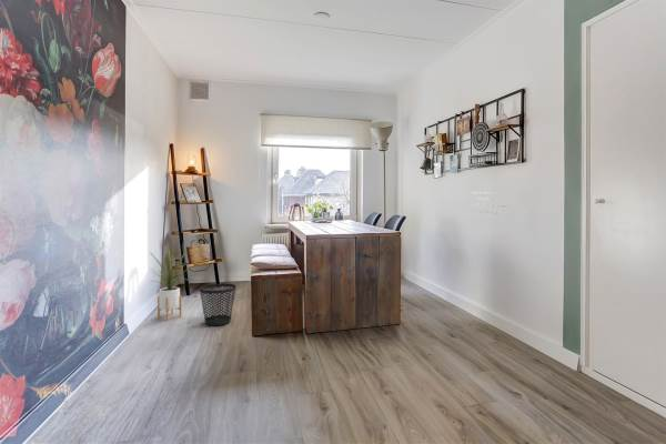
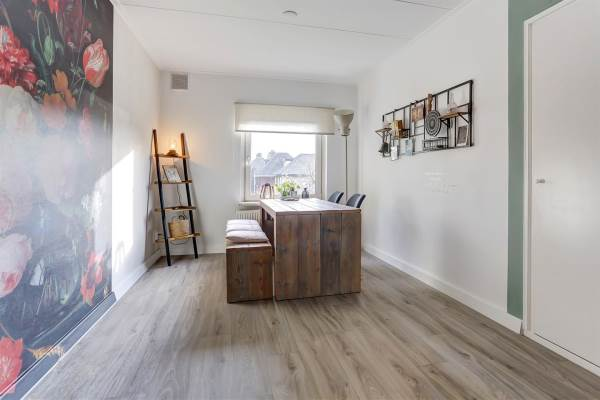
- wastebasket (218, 304)
- house plant (169, 280)
